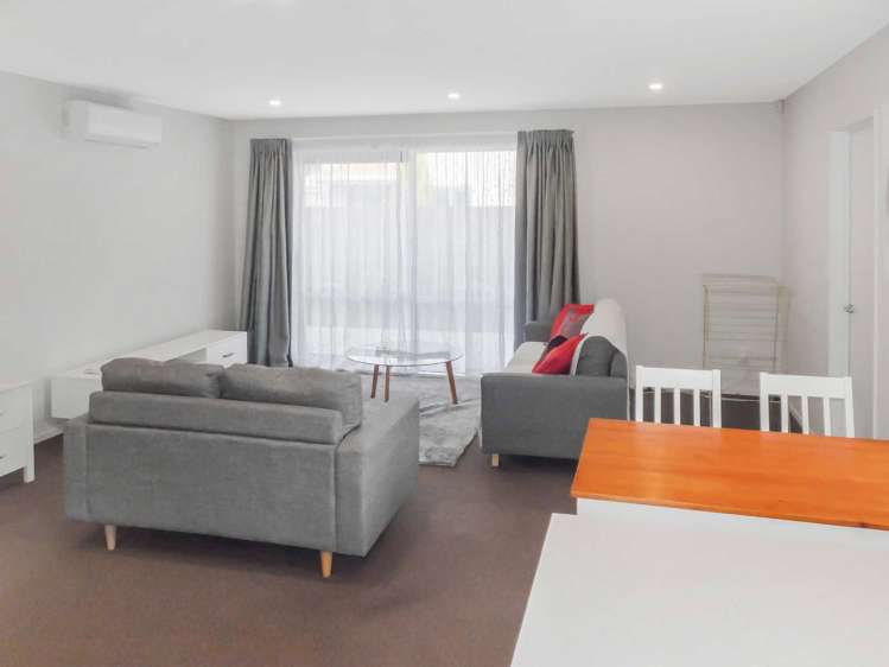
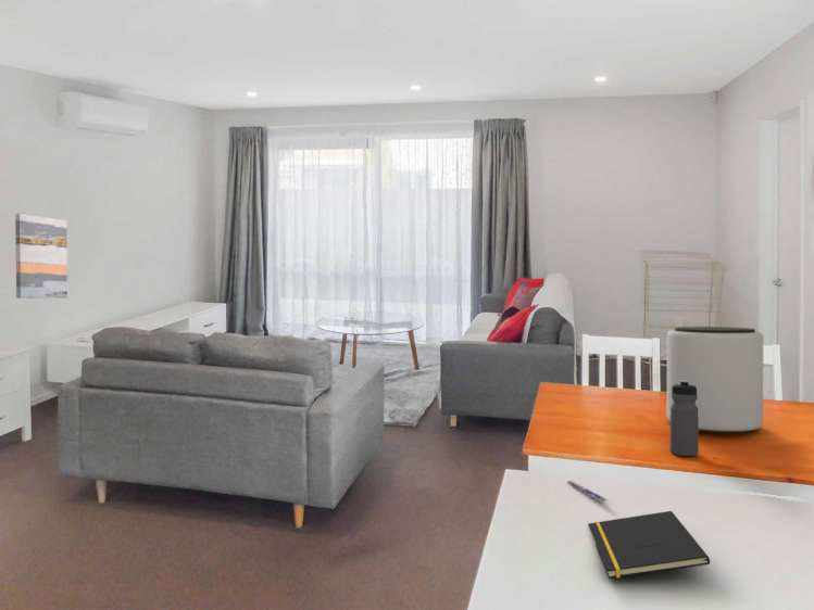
+ water bottle (684, 417)
+ plant pot (713, 377)
+ notepad (642, 542)
+ pen (586, 490)
+ wall art (42, 257)
